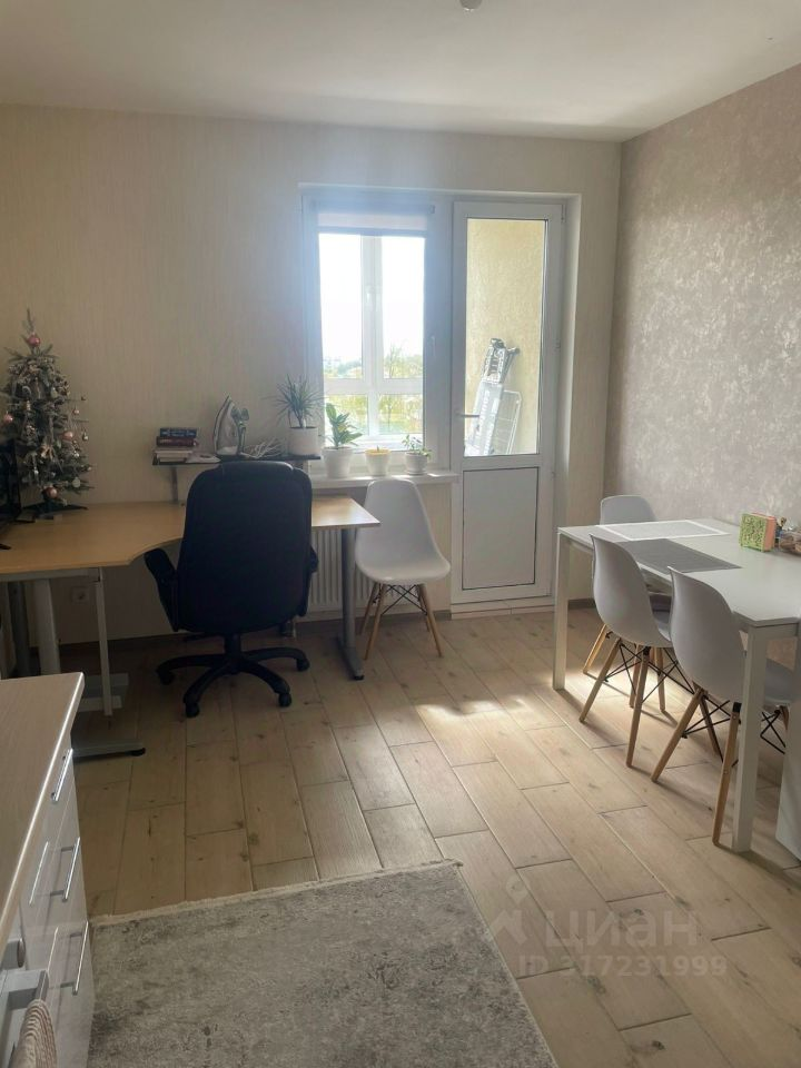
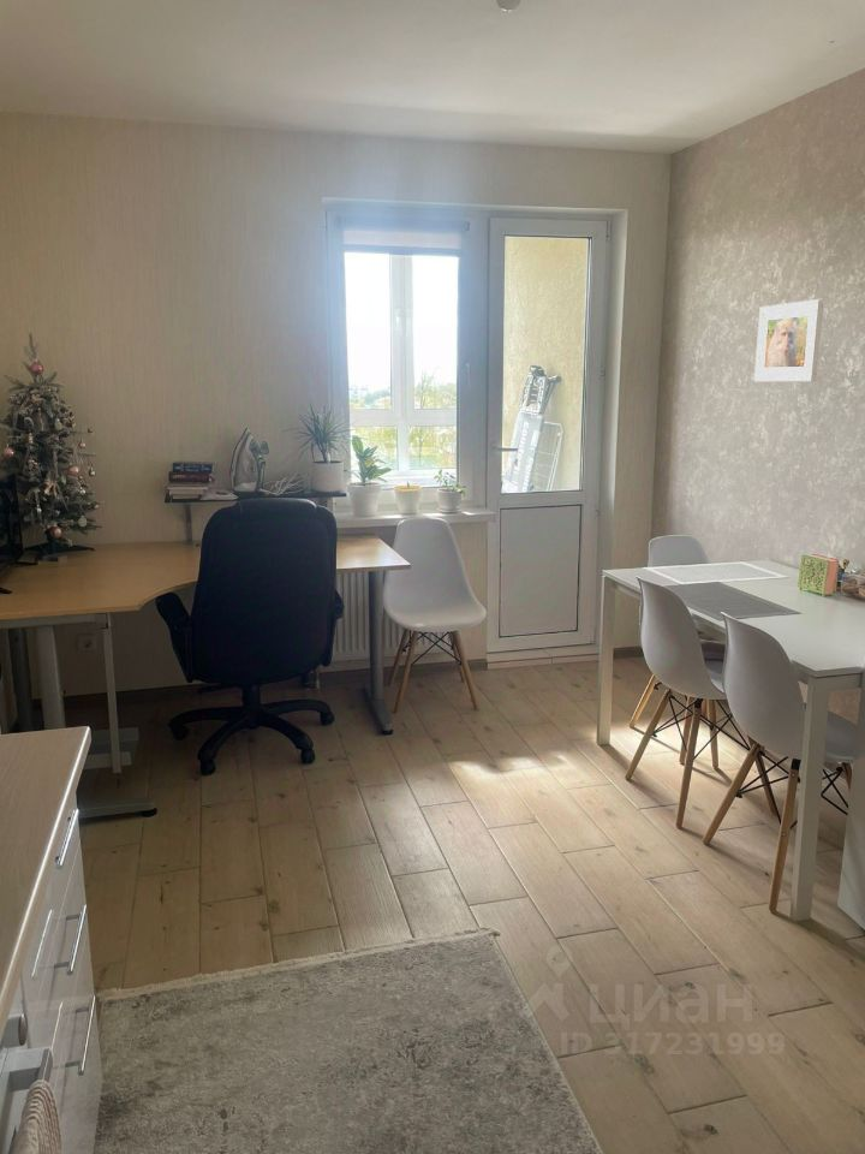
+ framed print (786, 343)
